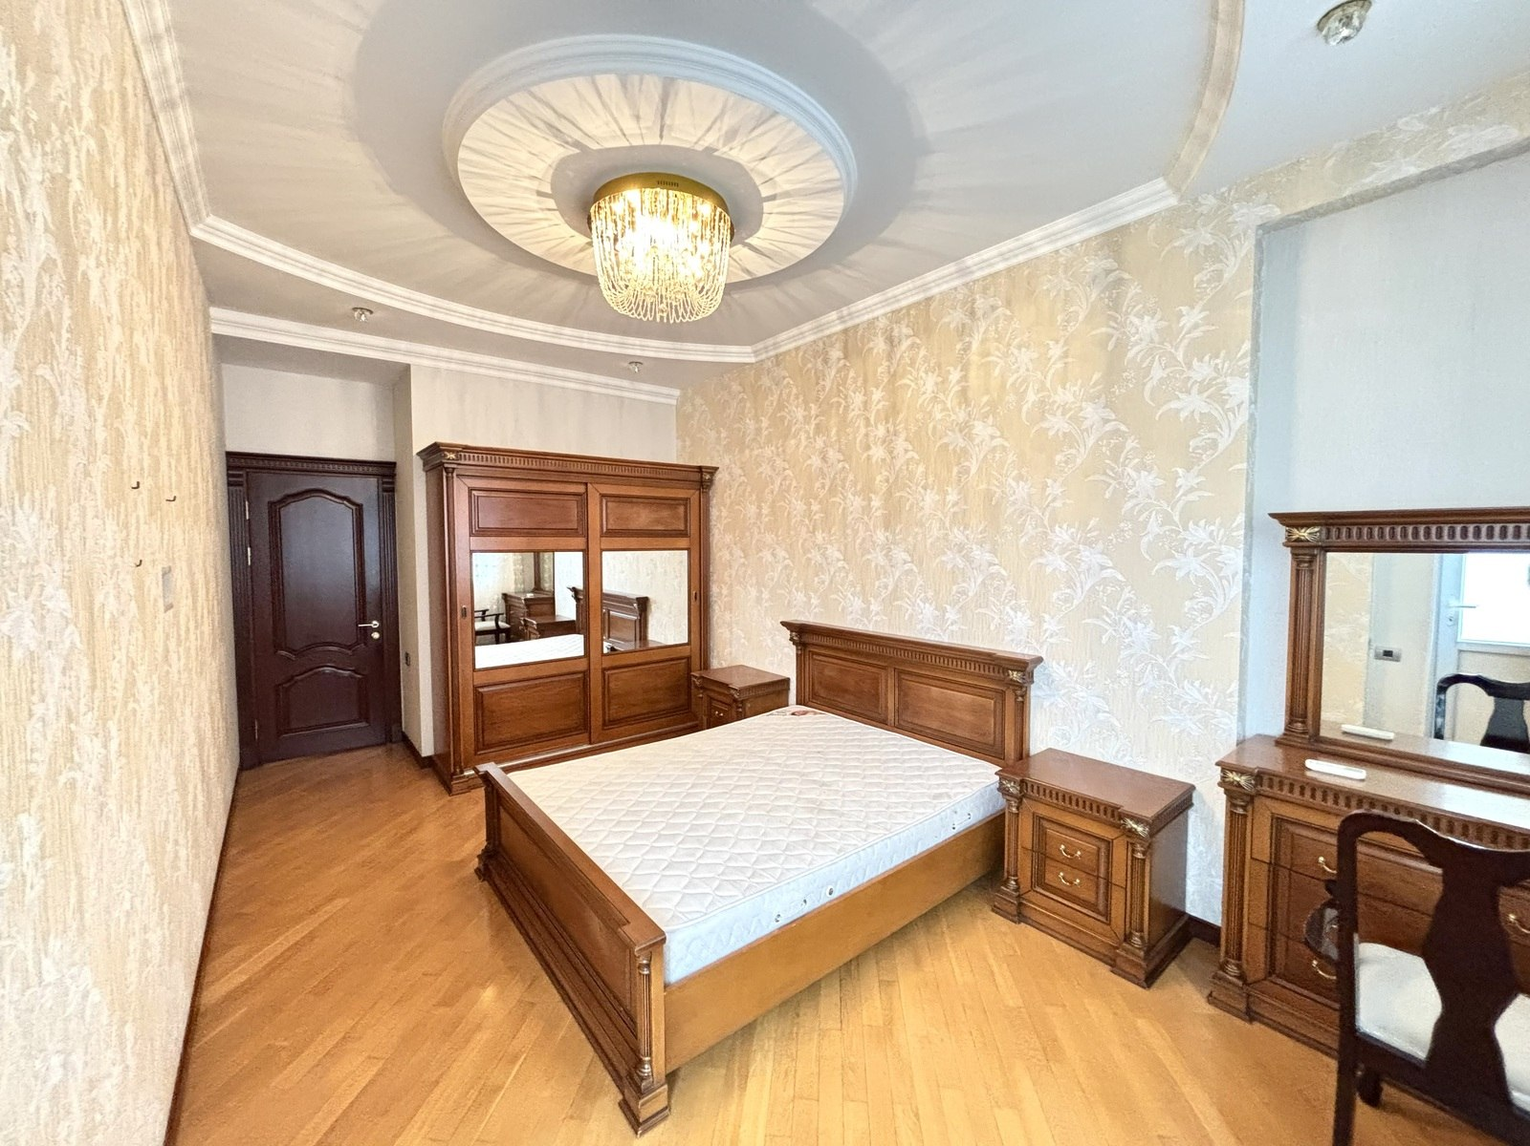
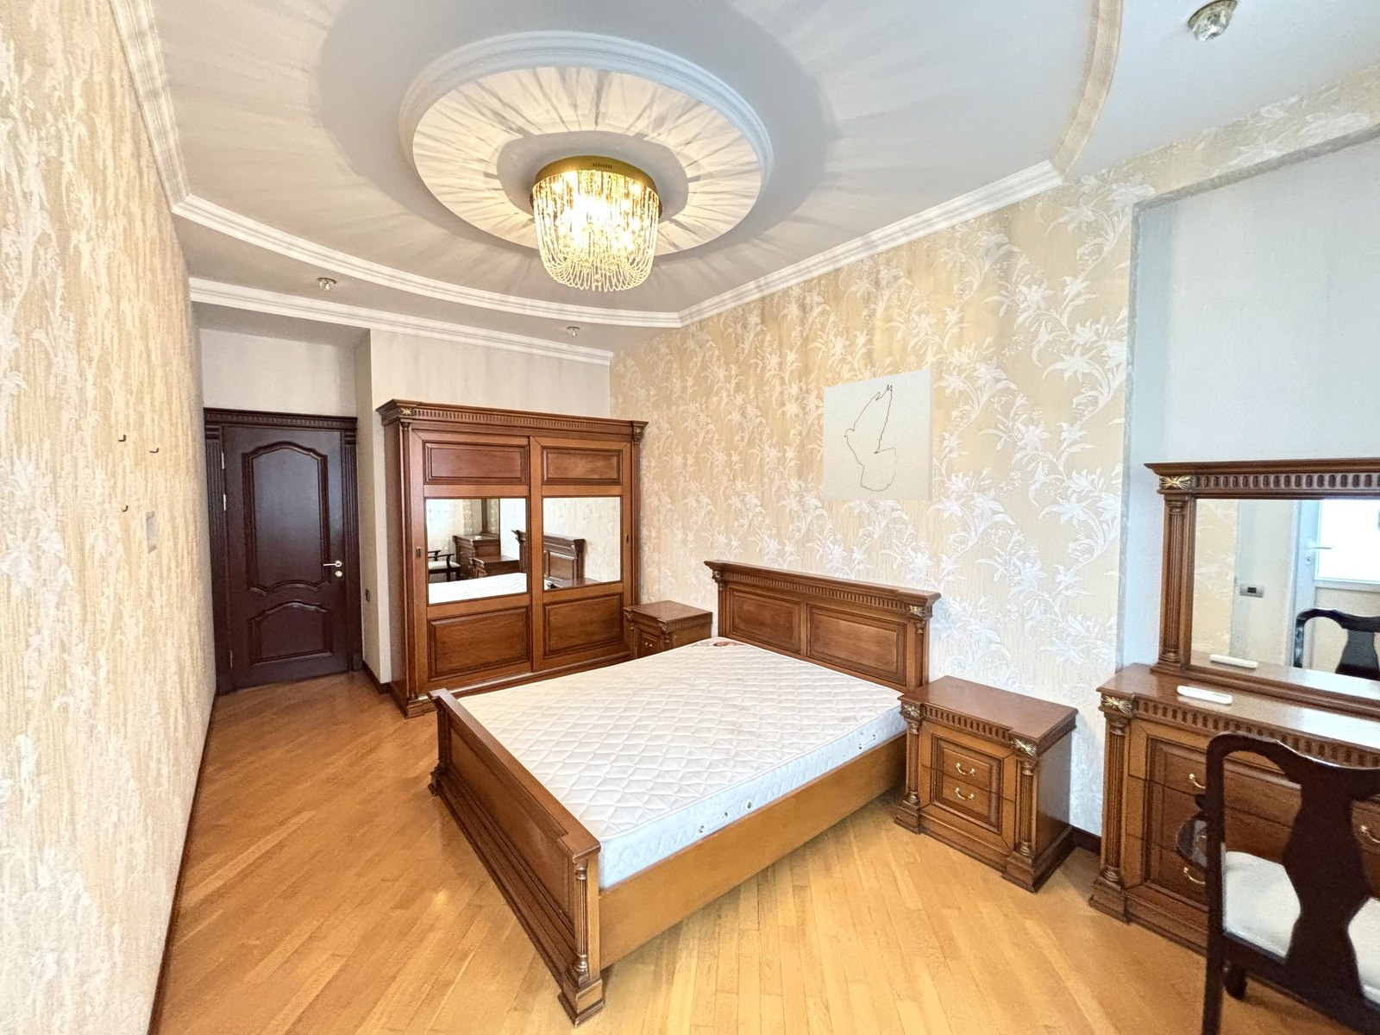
+ wall art (874, 439)
